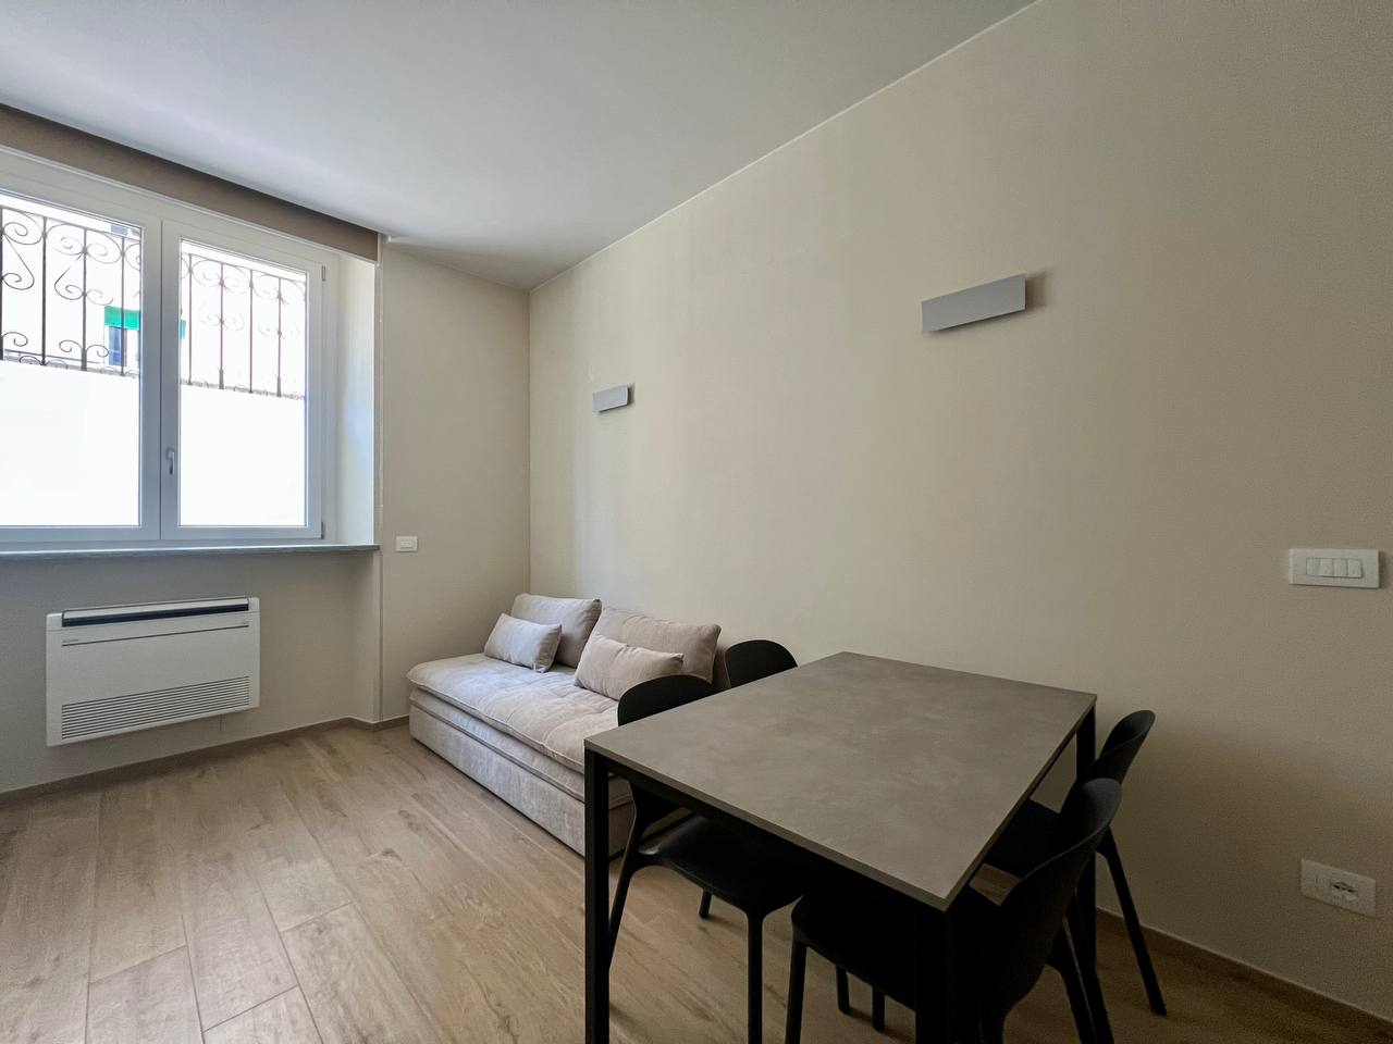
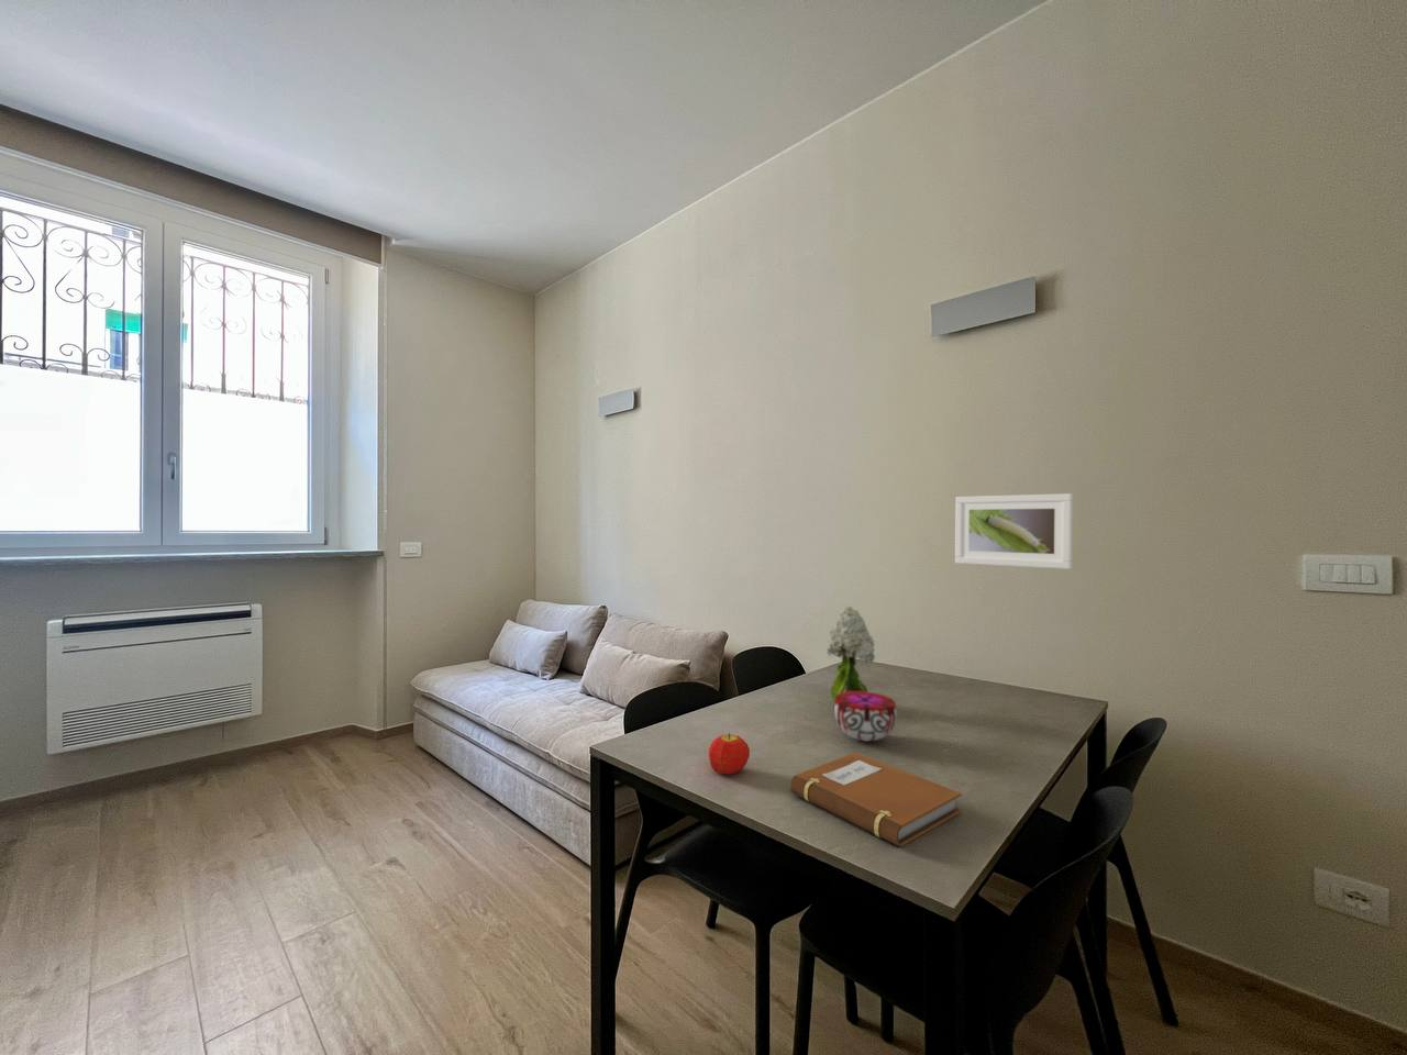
+ decorative bowl (864, 719)
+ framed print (1009, 530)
+ flower (850, 656)
+ fruit (728, 751)
+ notebook (870, 792)
